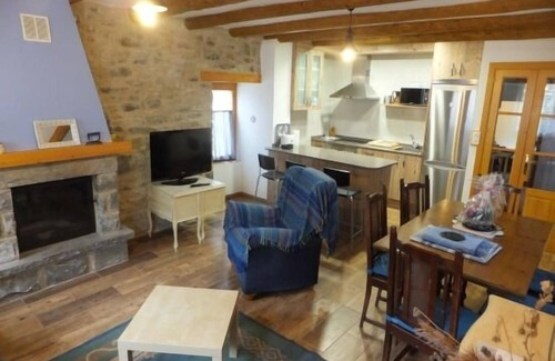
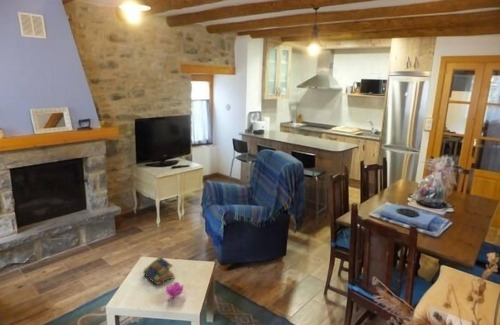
+ flower (174, 291)
+ book (160, 270)
